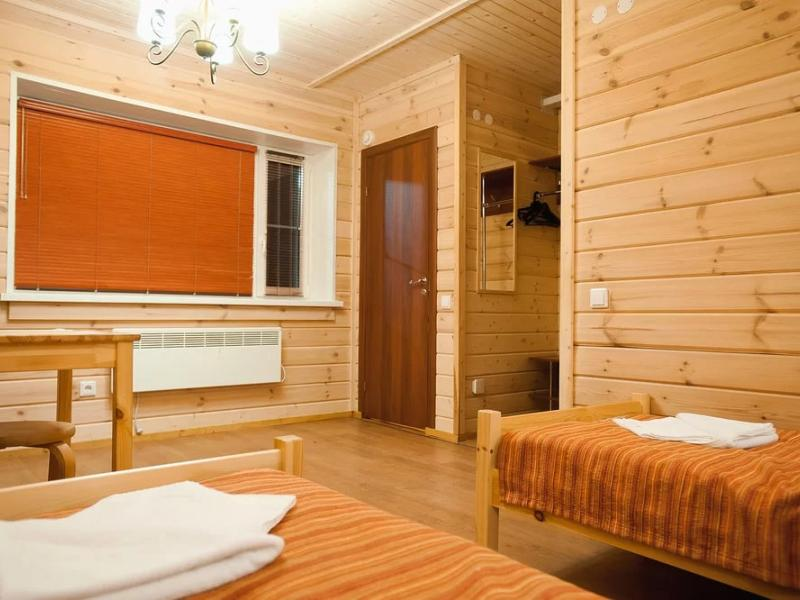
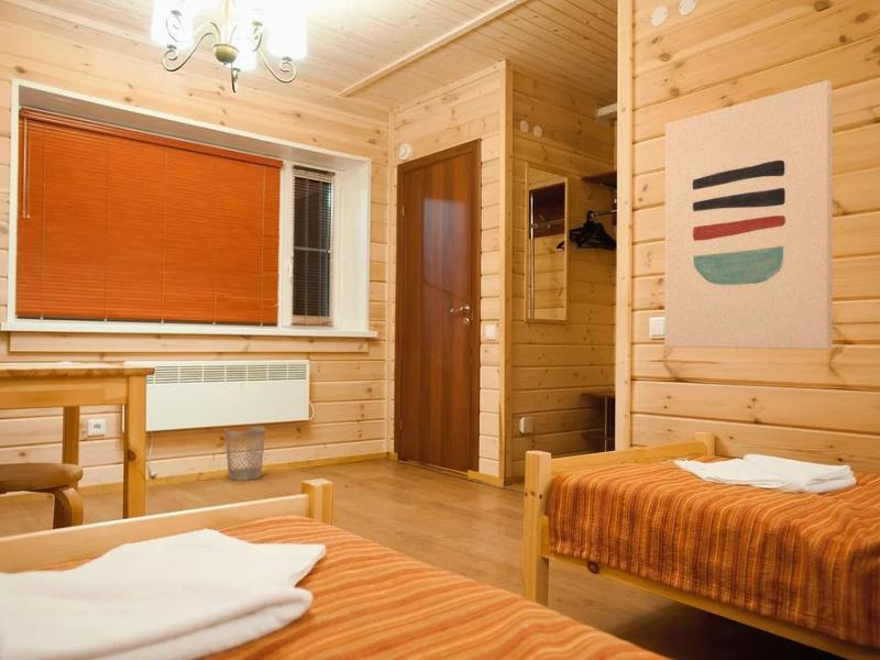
+ wastebasket (245, 452)
+ wall art (740, 226)
